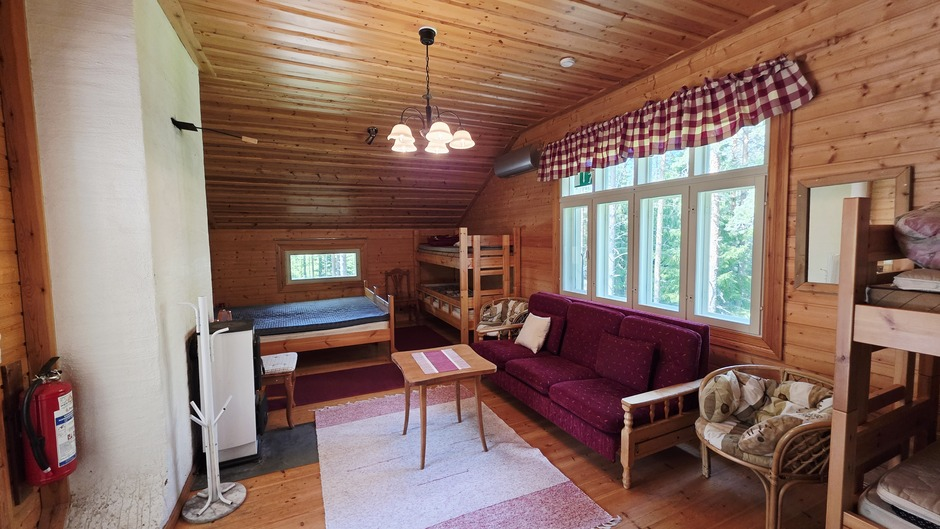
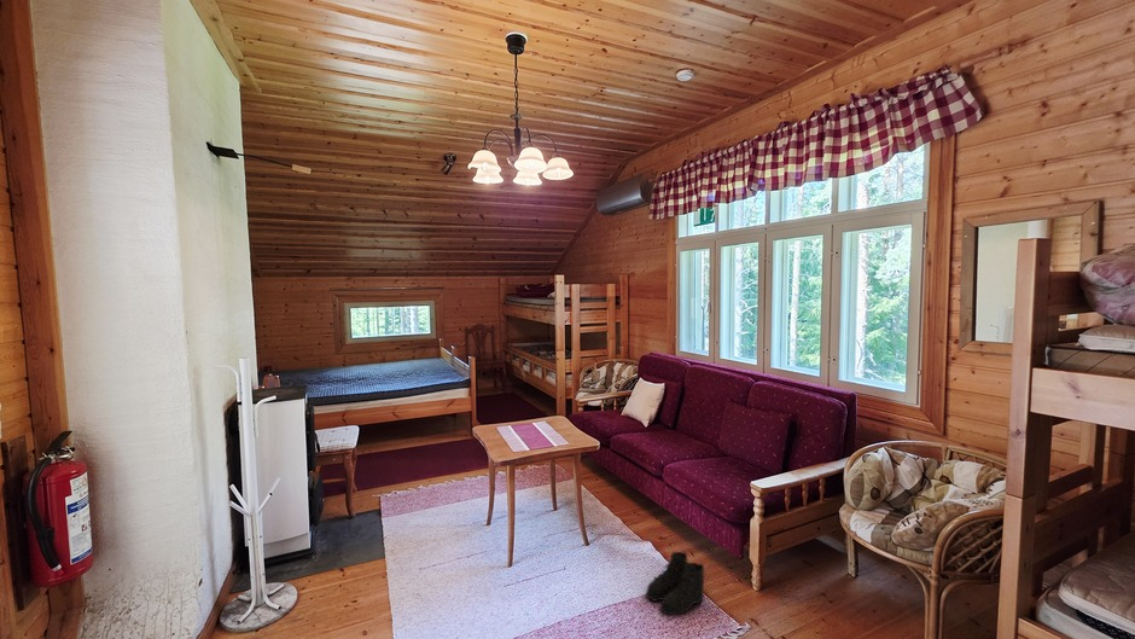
+ boots (675, 579)
